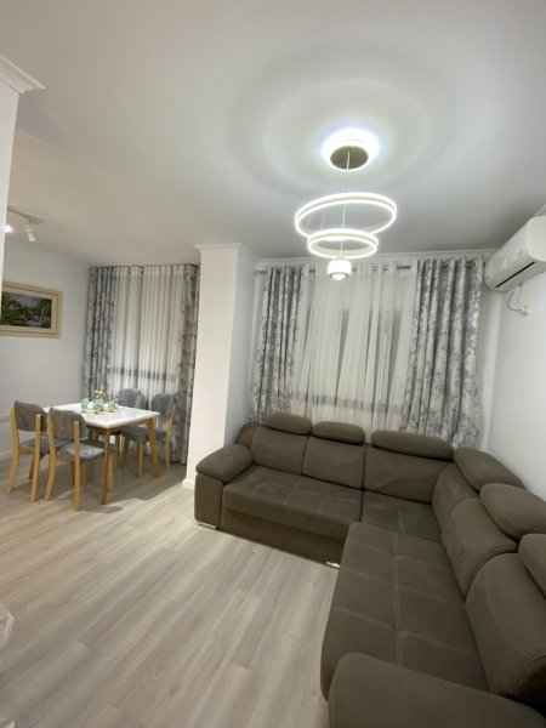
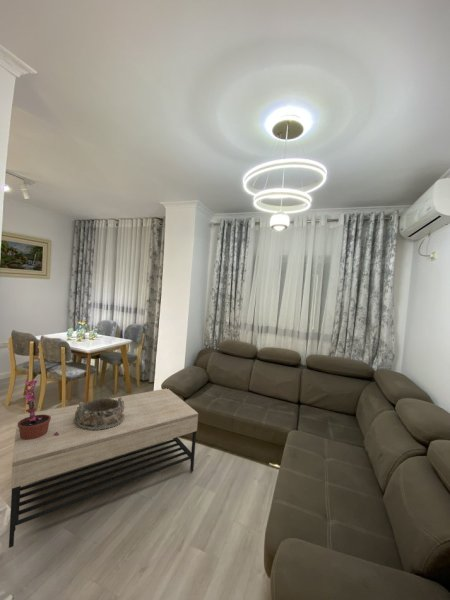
+ coffee table (111, 445)
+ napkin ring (100, 411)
+ potted plant (35, 409)
